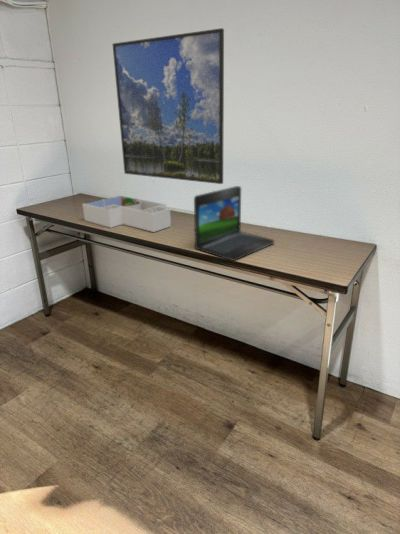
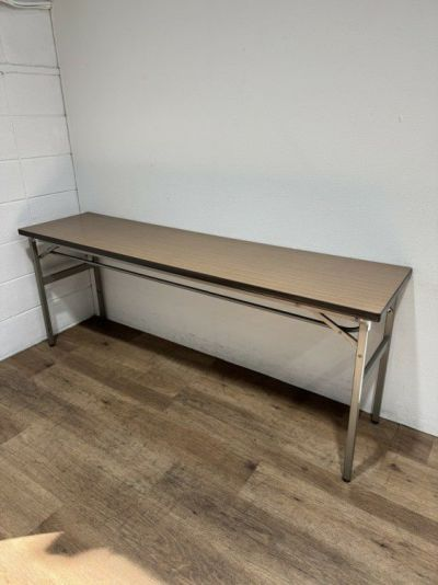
- desk organizer (129, 213)
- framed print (166, 112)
- laptop (235, 220)
